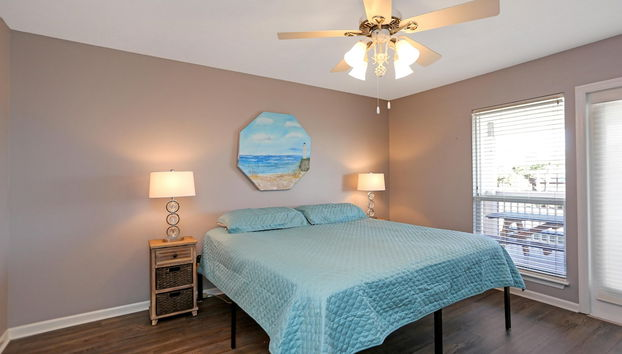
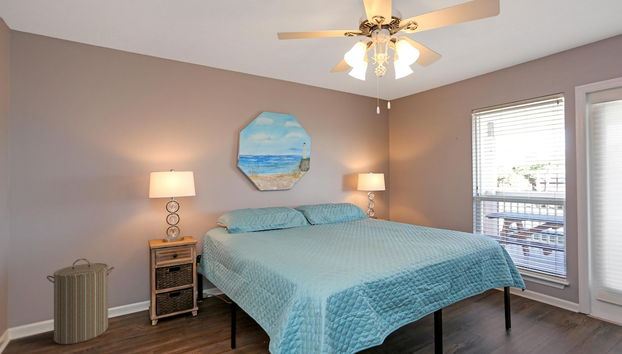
+ laundry hamper (82, 295)
